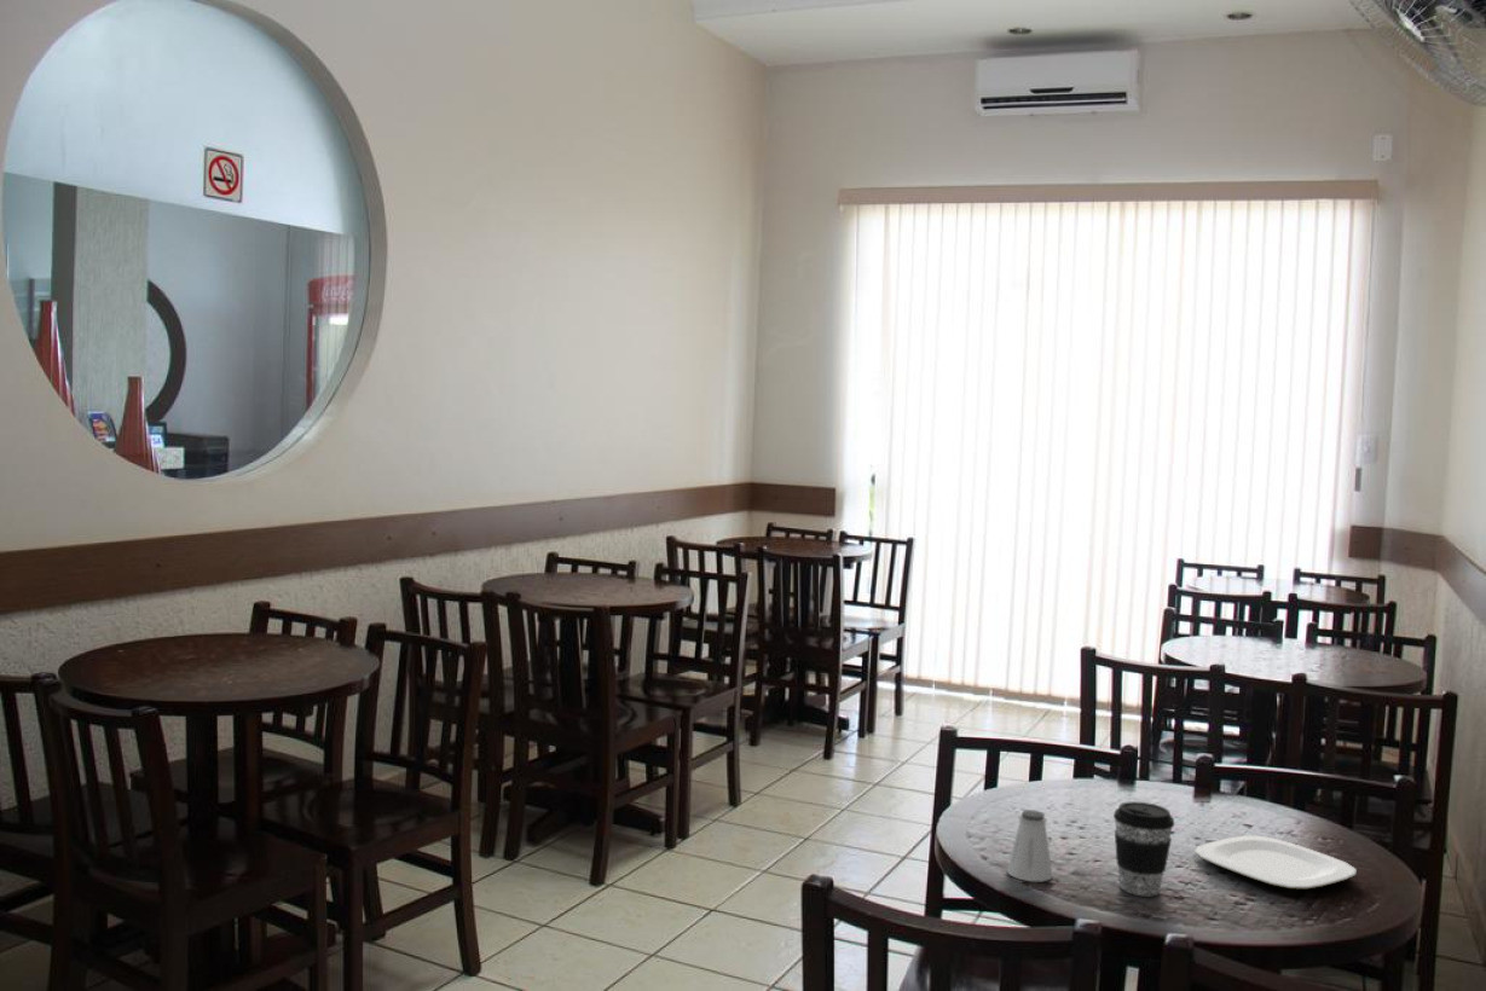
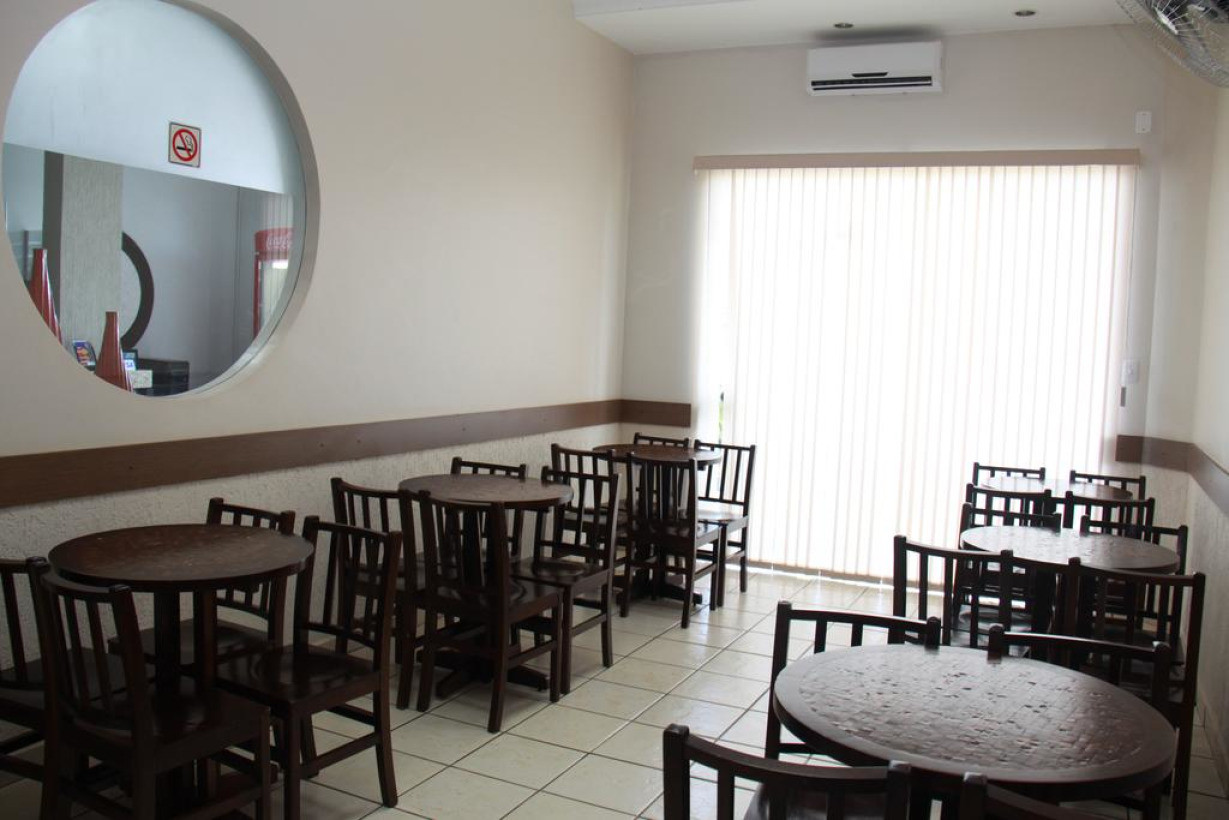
- saltshaker (1030, 842)
- coffee cup (1141, 848)
- plate (1273, 863)
